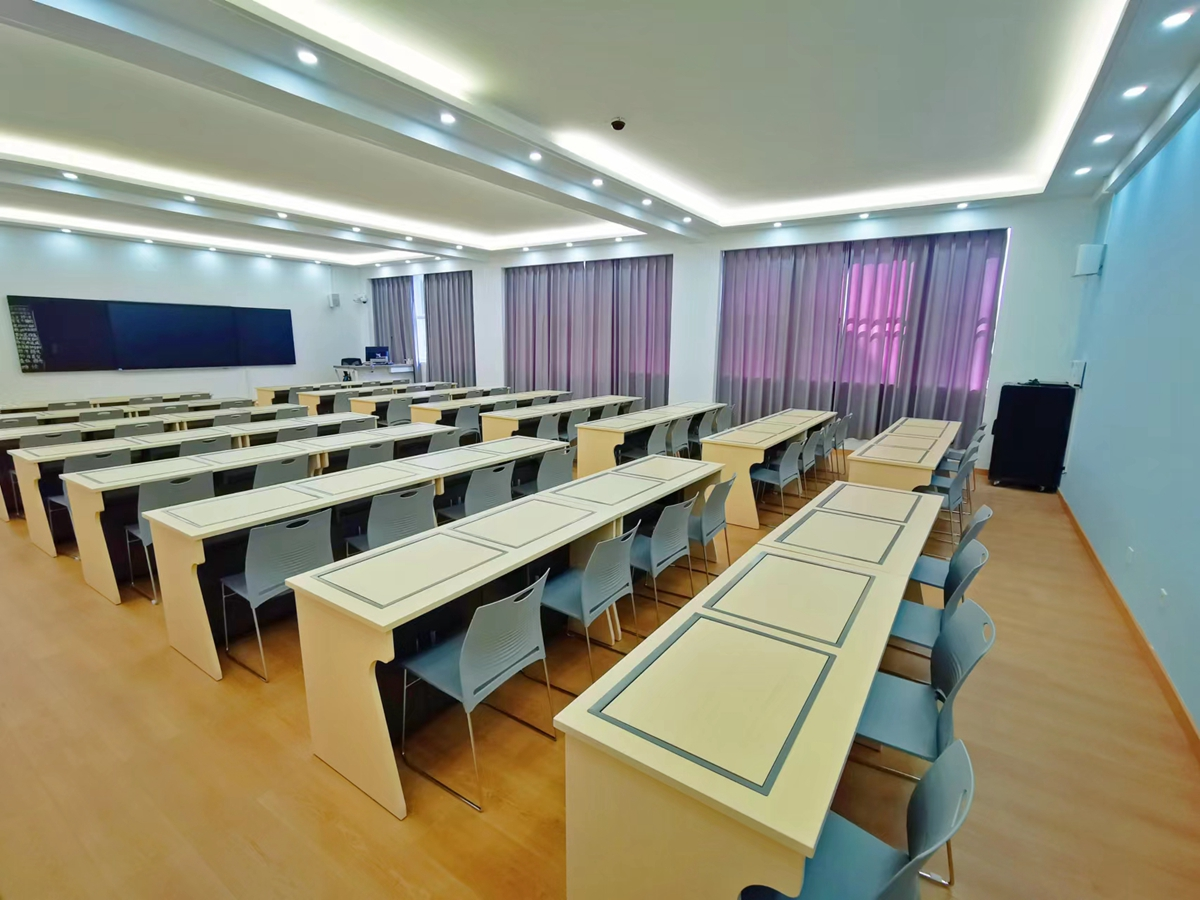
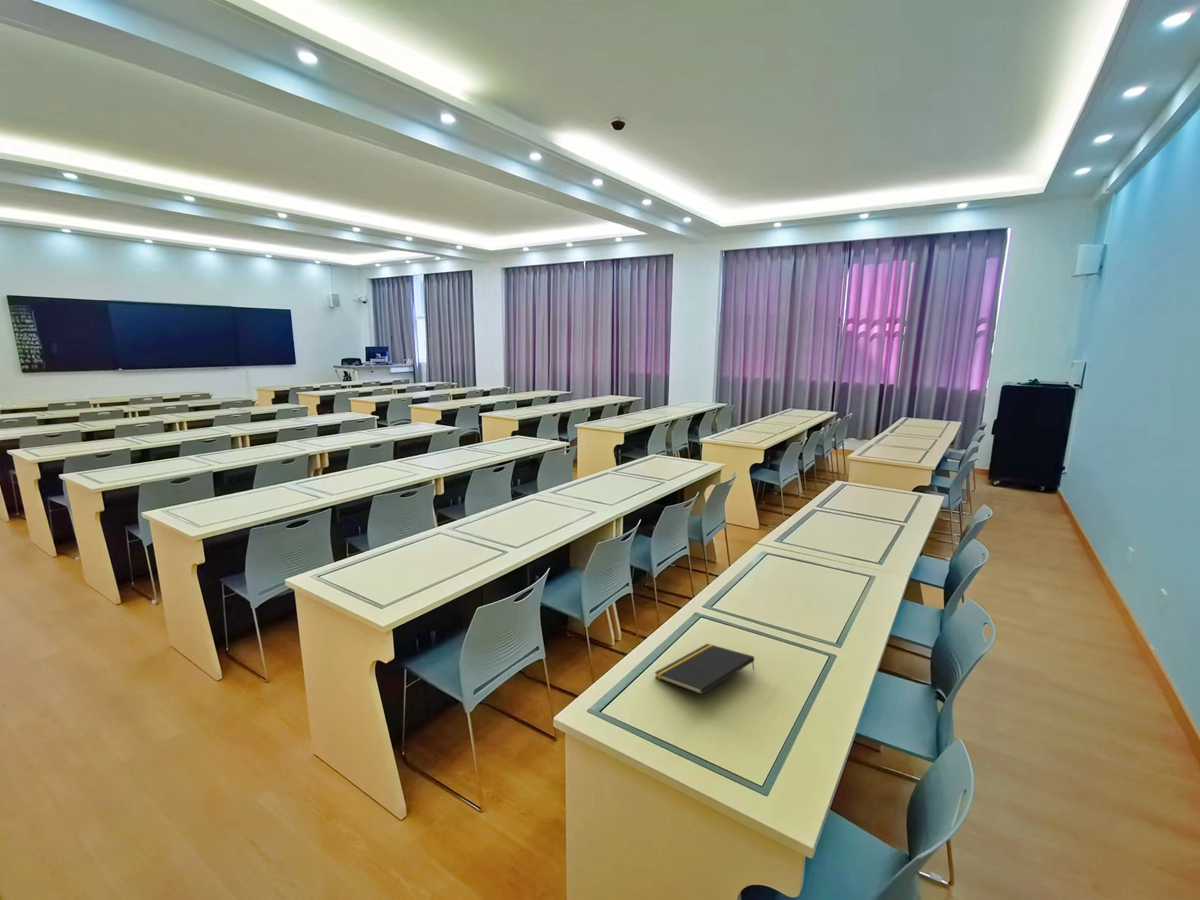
+ notepad (704, 666)
